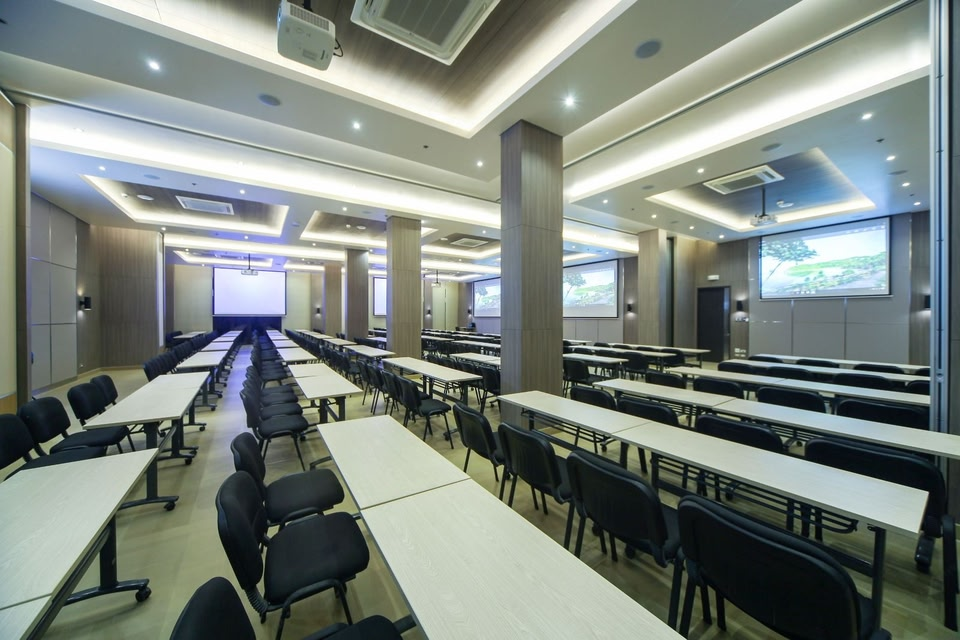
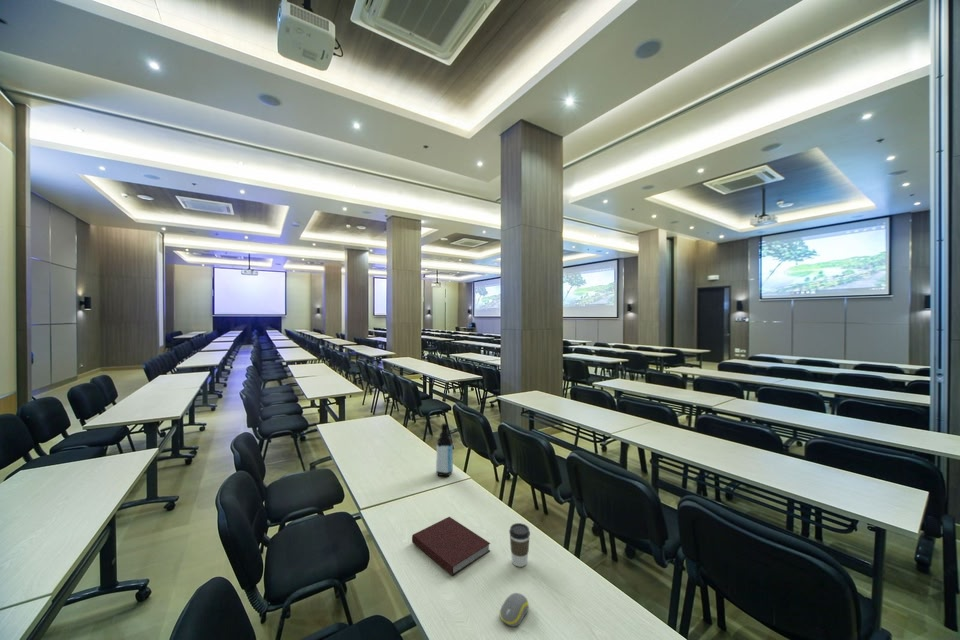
+ notebook (450, 542)
+ water bottle (444, 448)
+ coffee cup (519, 545)
+ computer mouse (514, 606)
